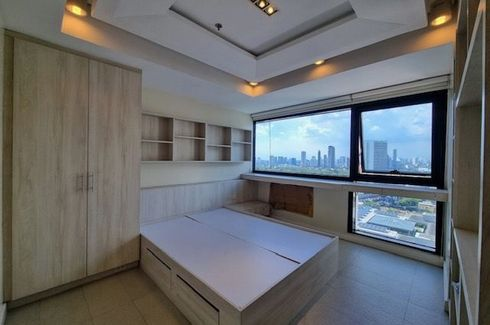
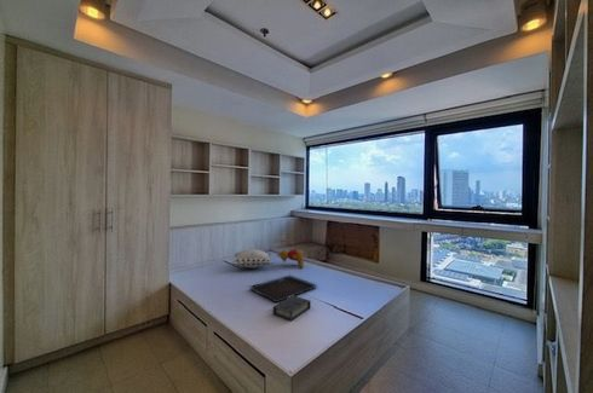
+ stuffed bear (289, 258)
+ decorative pillow (252, 258)
+ book (292, 307)
+ serving tray (283, 287)
